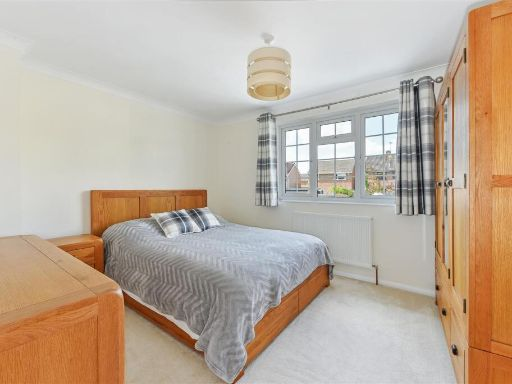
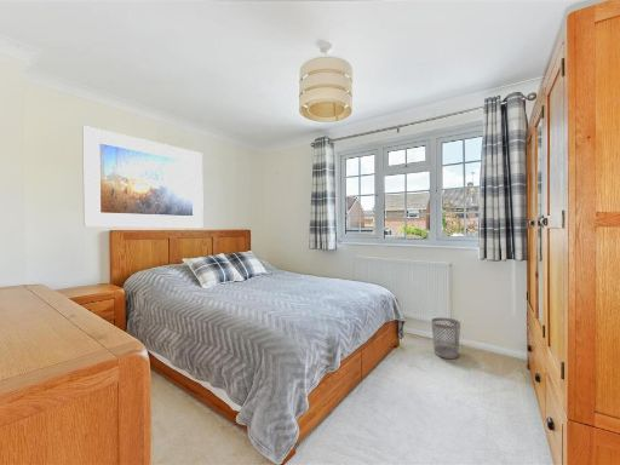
+ wastebasket (446, 337)
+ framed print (151, 184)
